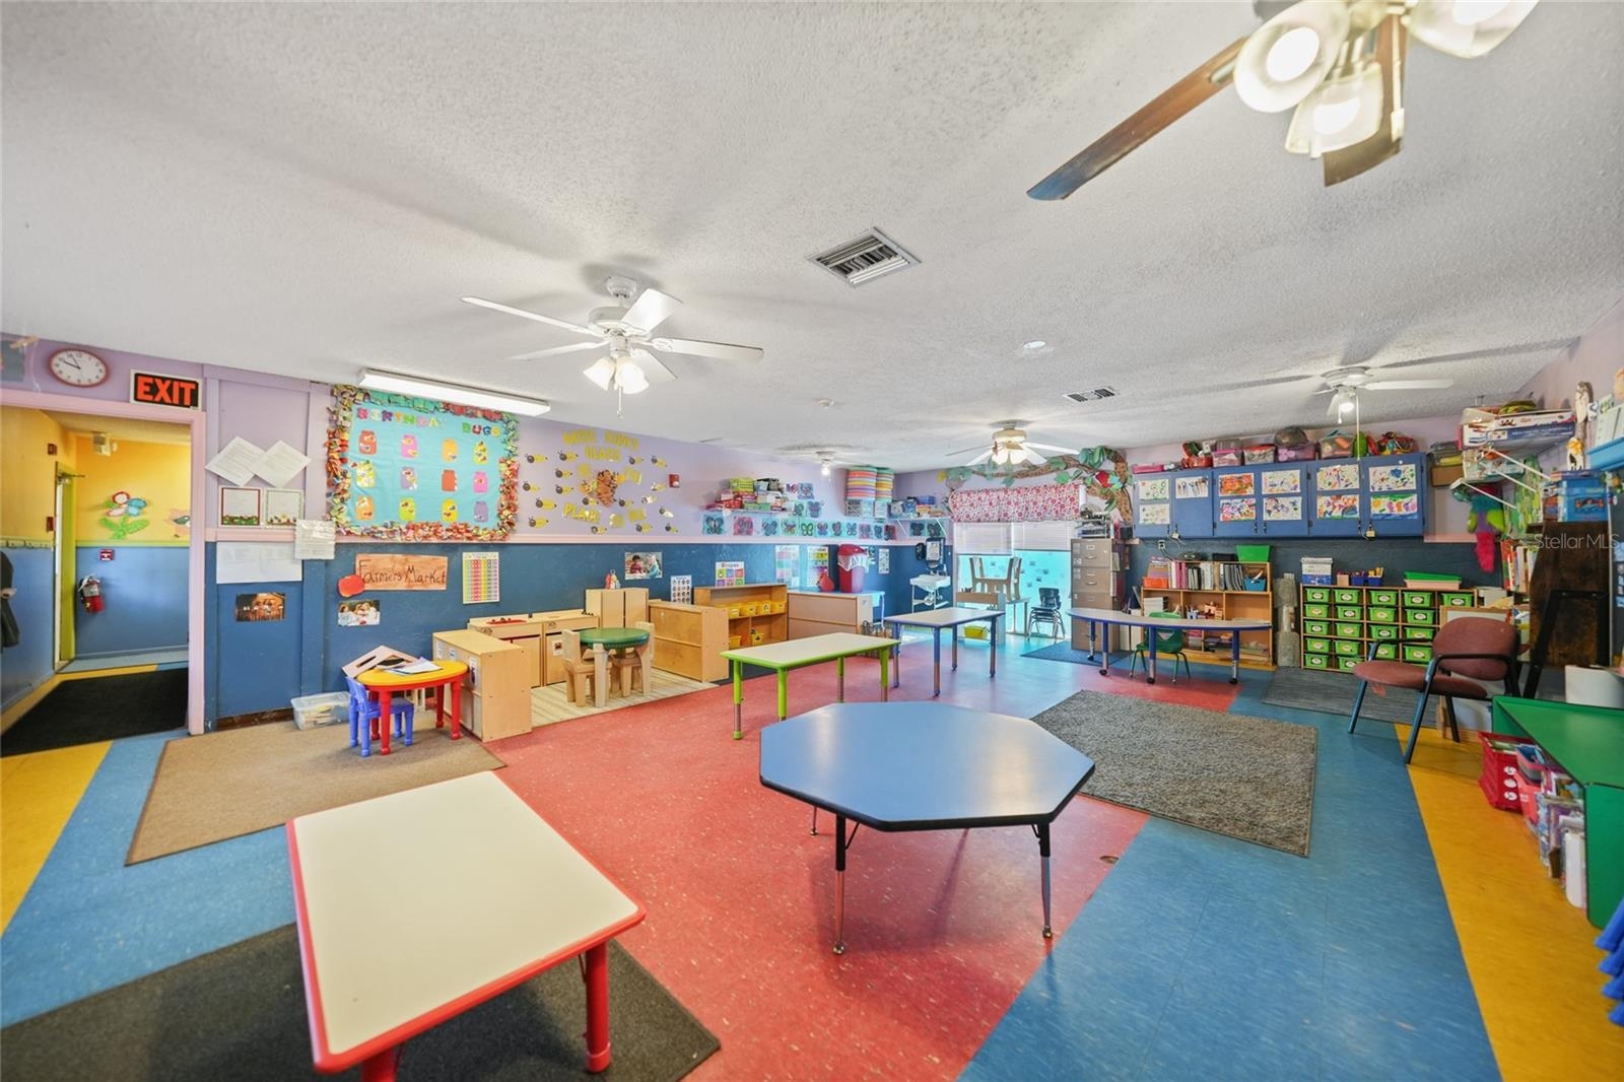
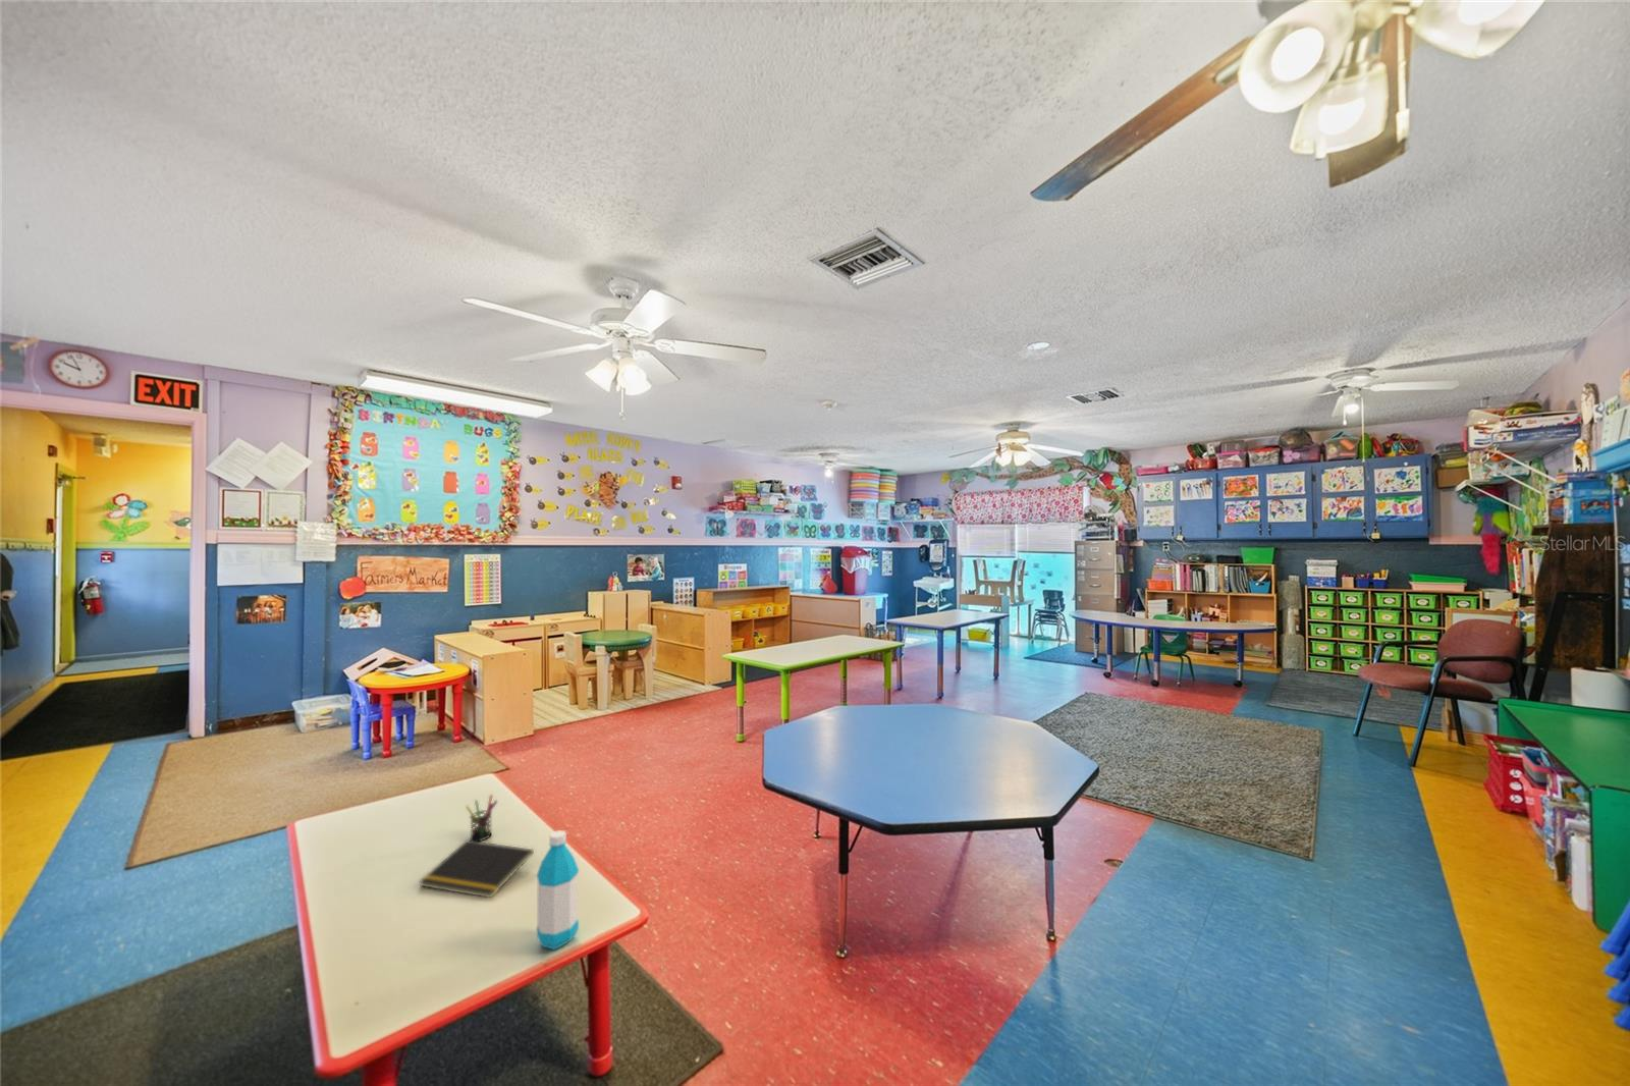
+ water bottle (557, 886)
+ pen holder (481, 816)
+ notepad (477, 867)
